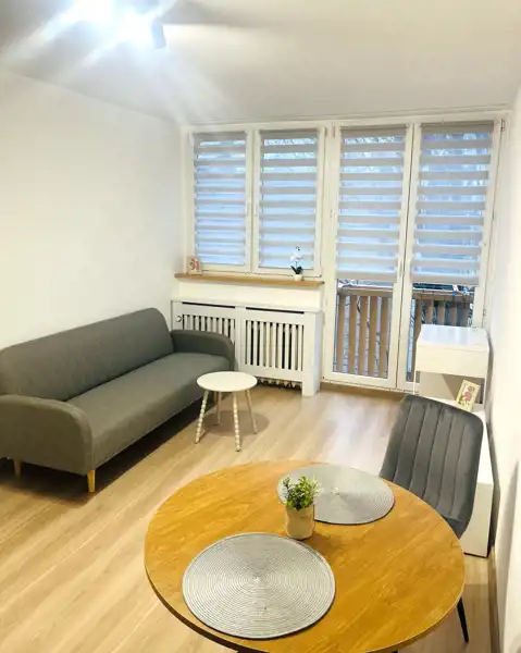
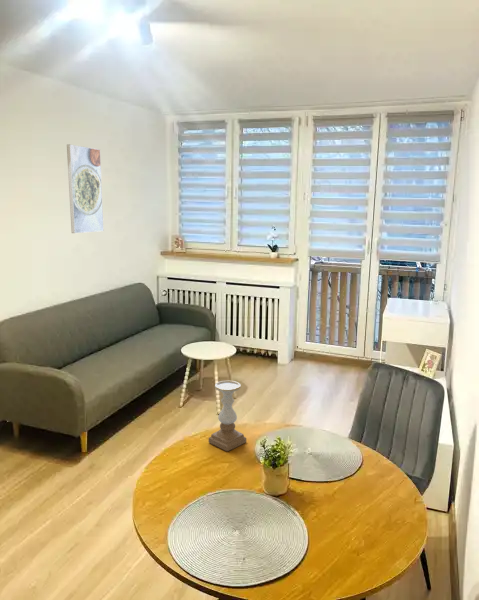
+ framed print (86, 190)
+ candle holder (227, 413)
